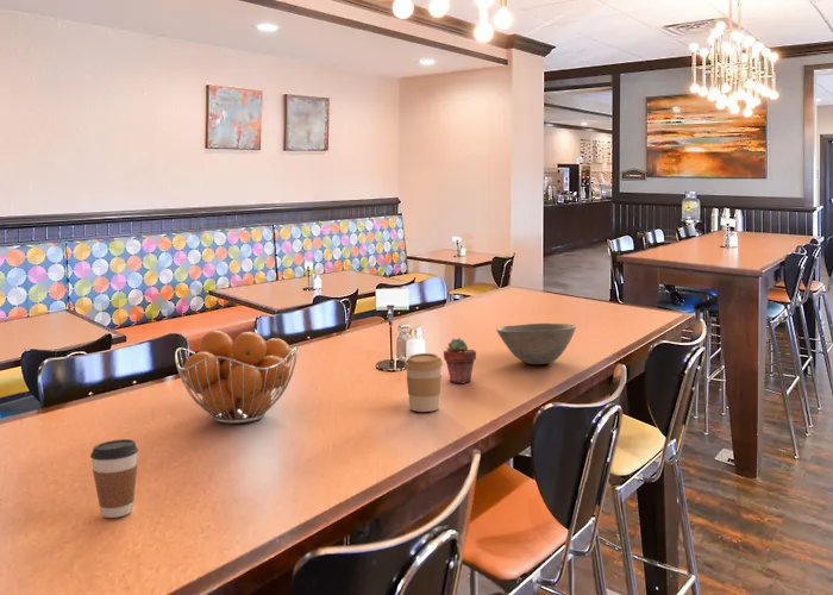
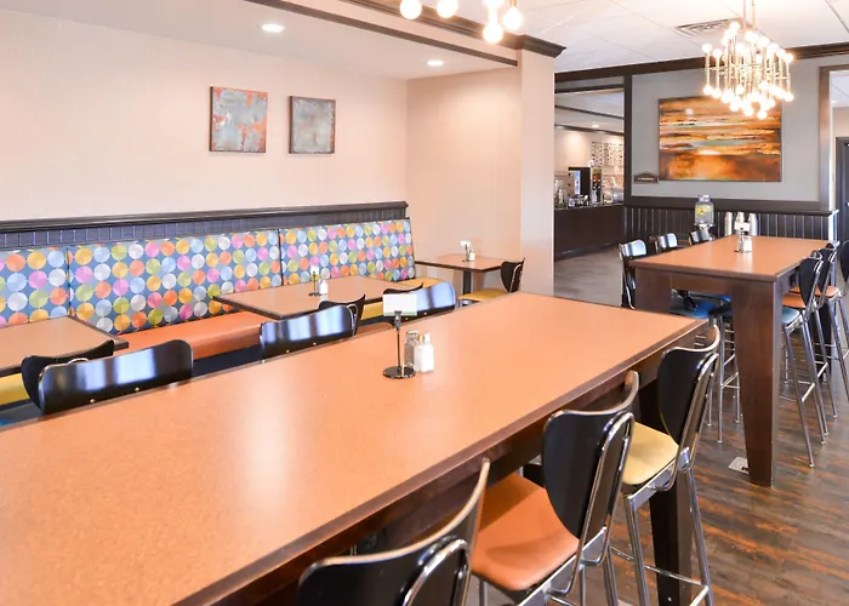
- fruit basket (238, 374)
- potted succulent (459, 359)
- coffee cup (115, 477)
- coffee cup (424, 381)
- bowl (536, 344)
